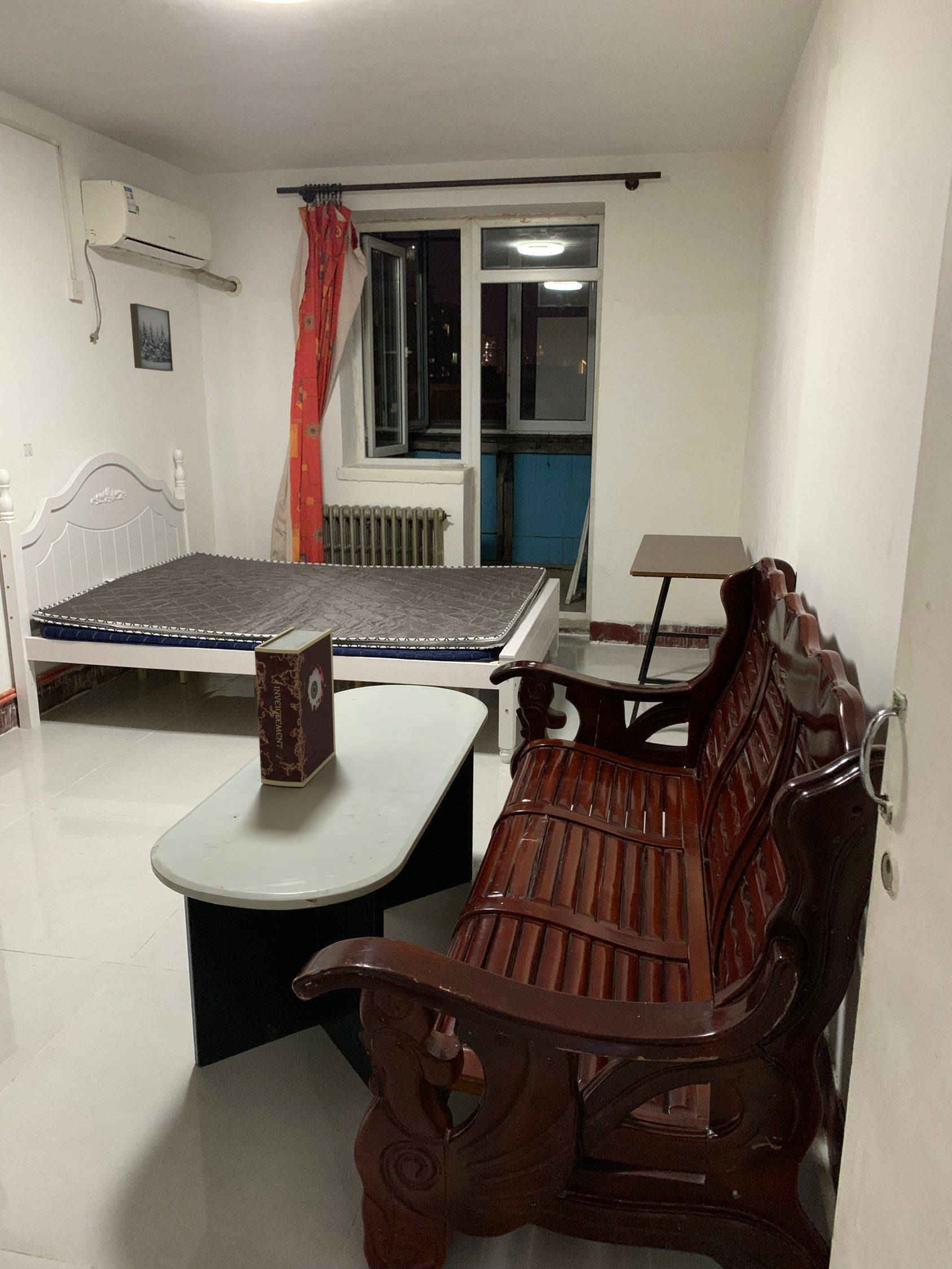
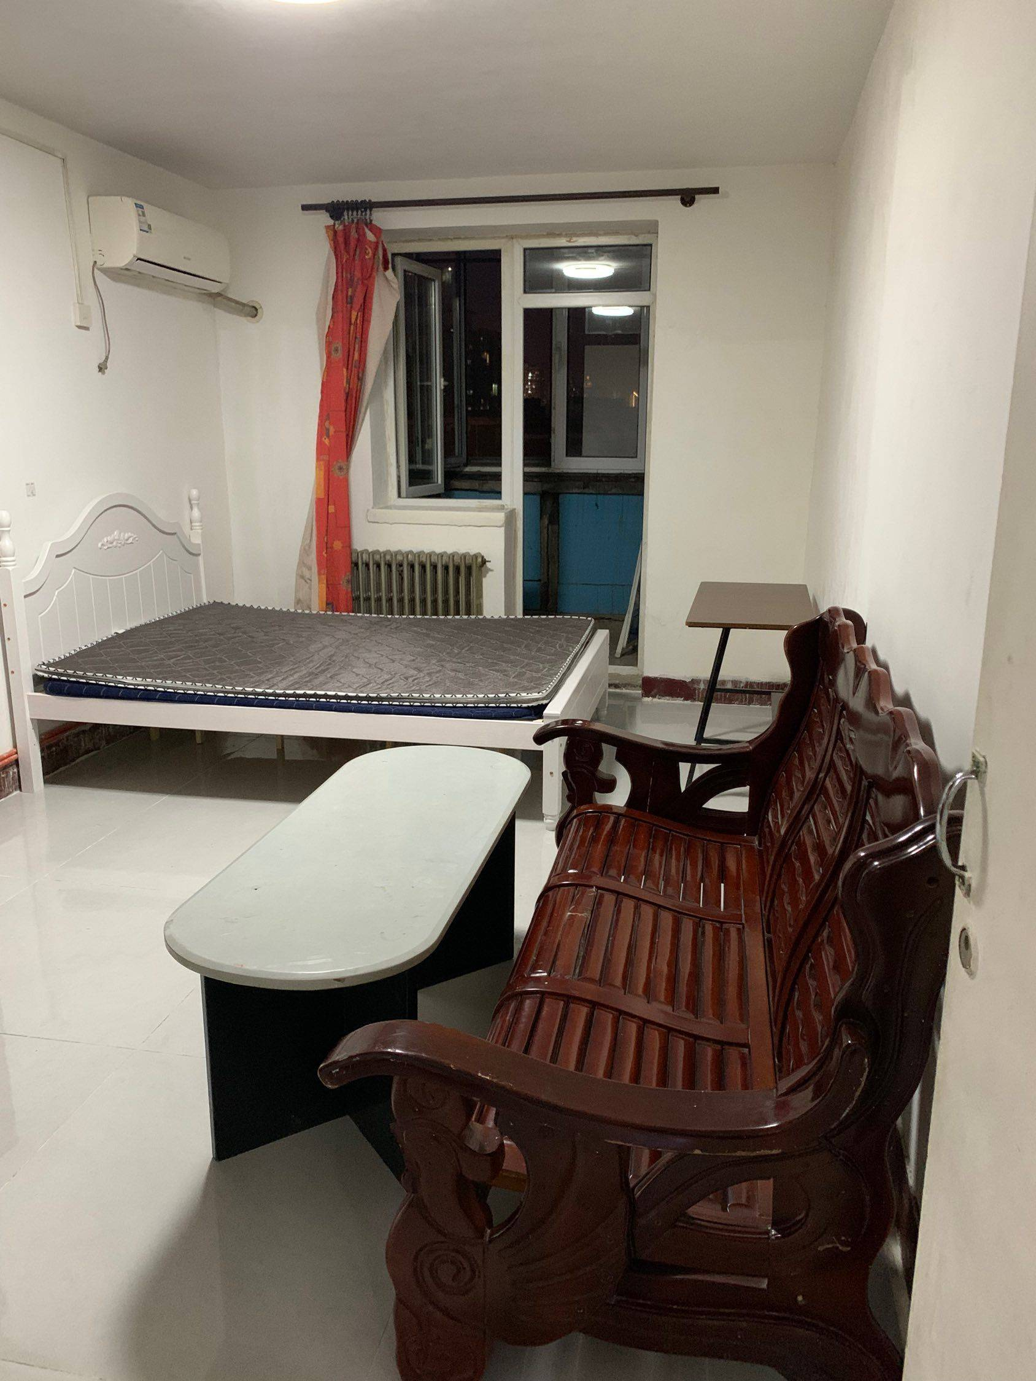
- wall art (152, 338)
- book (297, 704)
